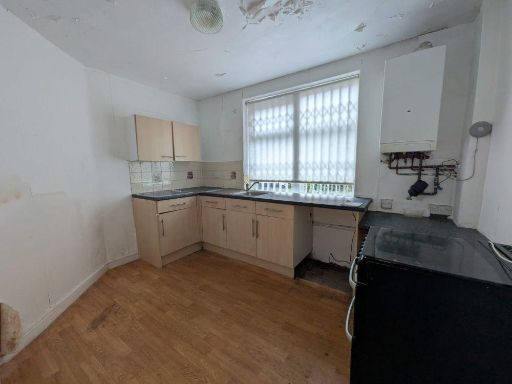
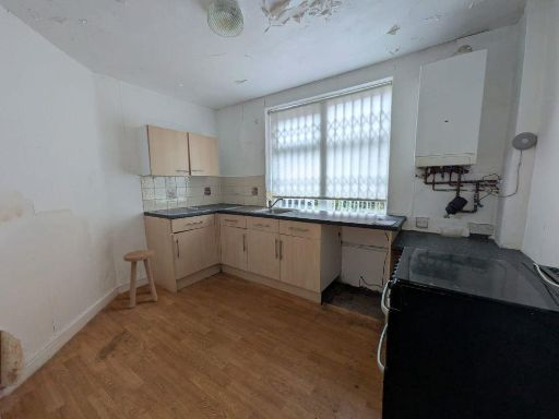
+ stool (135, 276)
